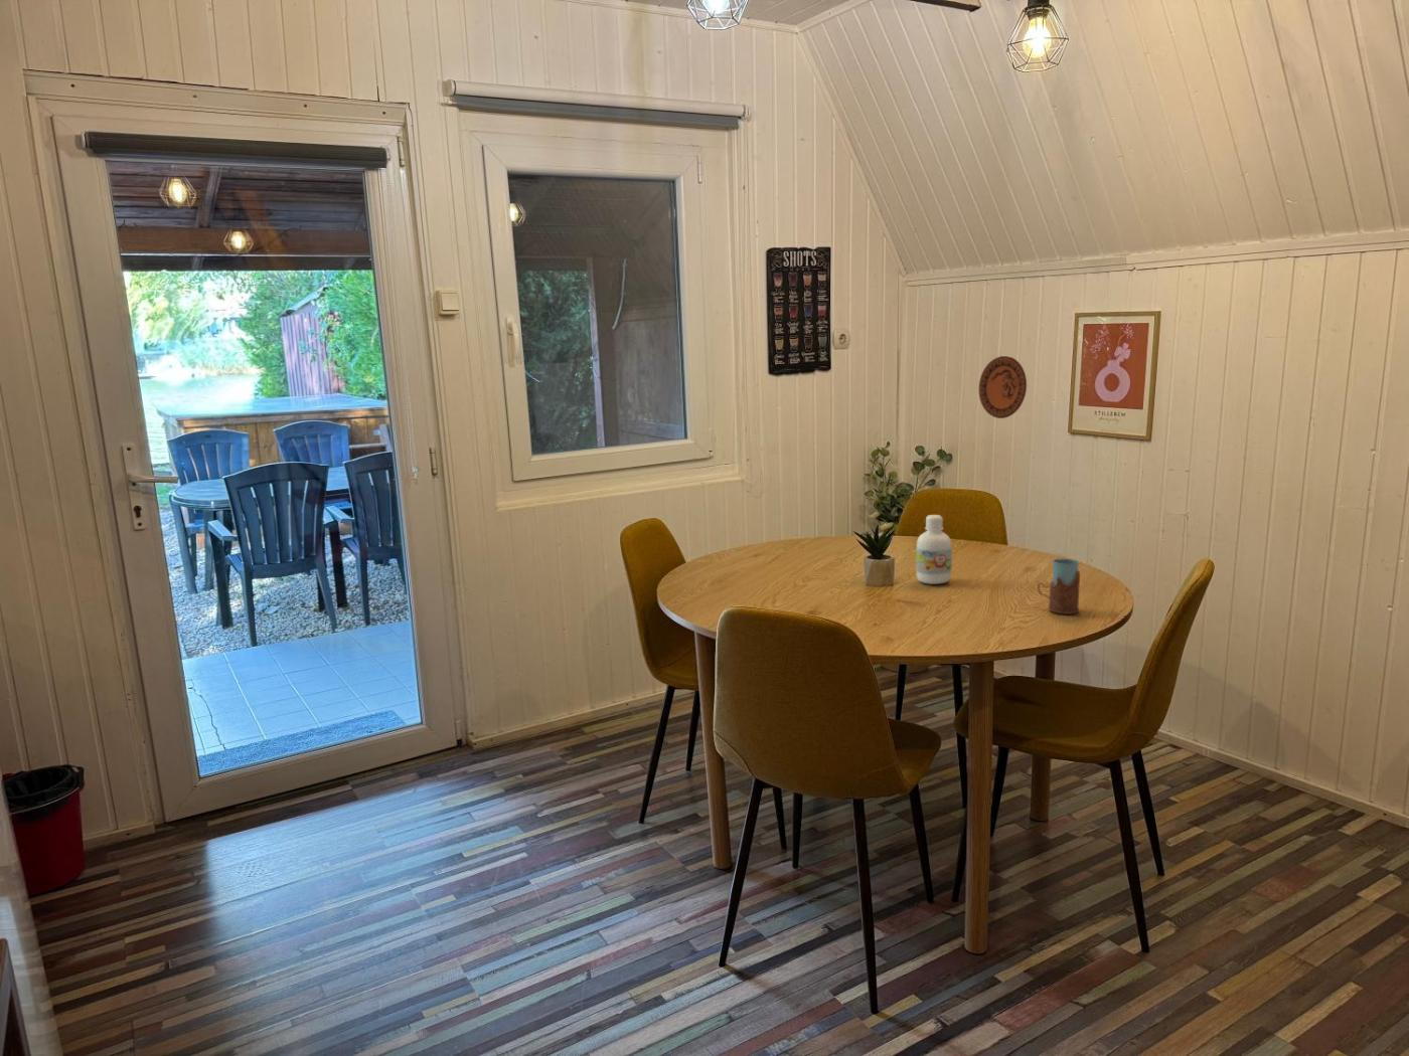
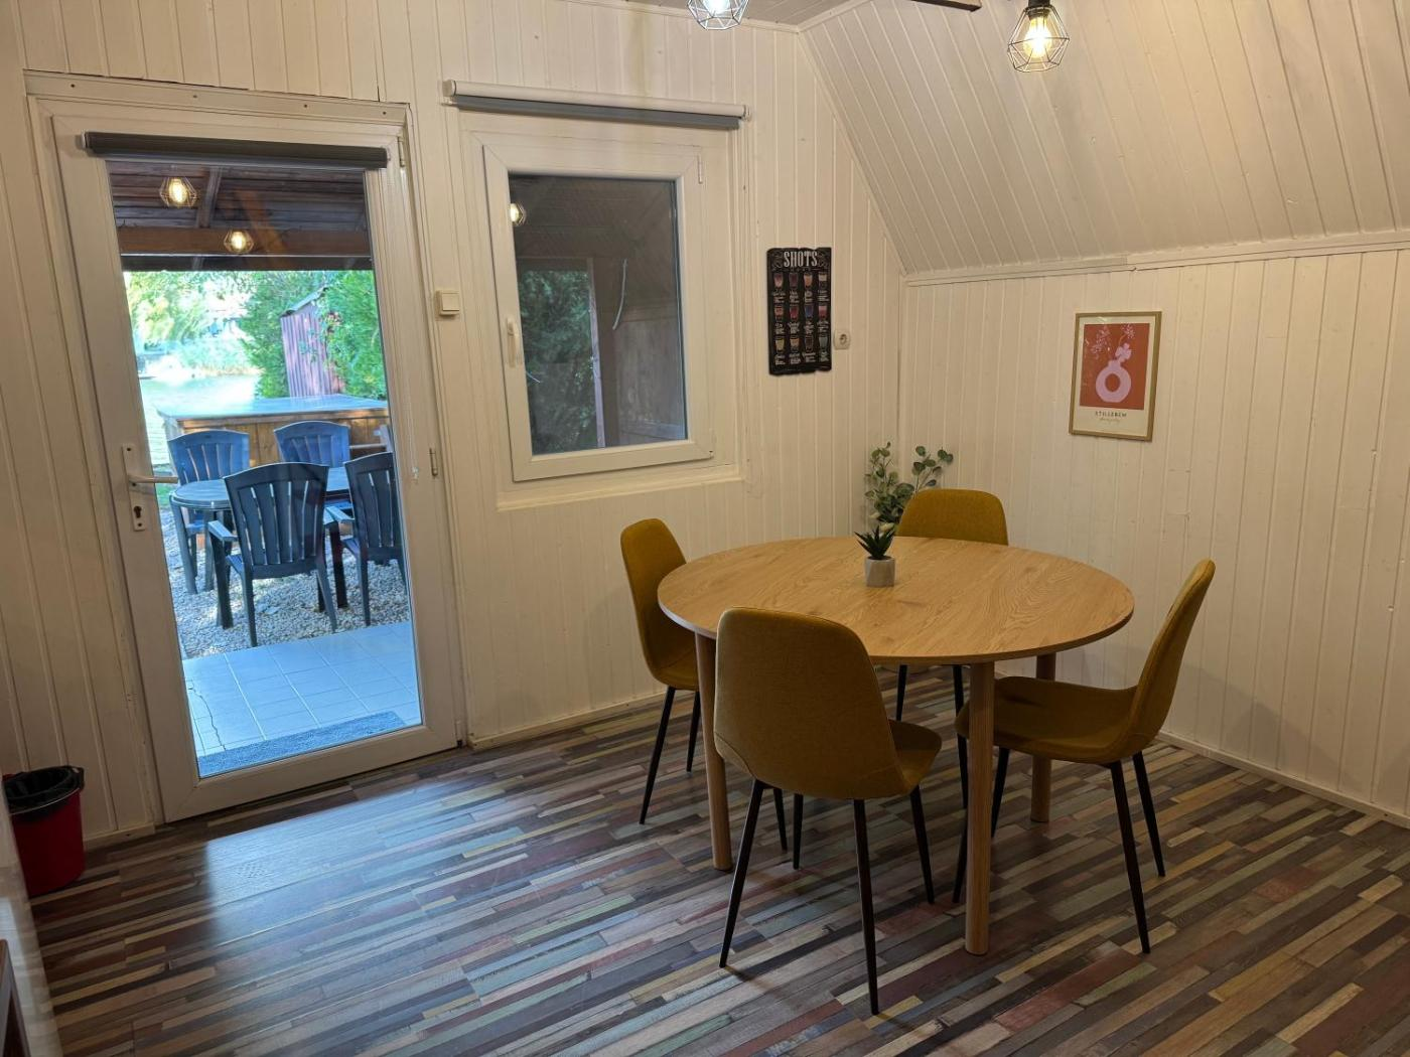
- drinking glass (1057, 585)
- decorative plate (1003, 387)
- bottle (933, 548)
